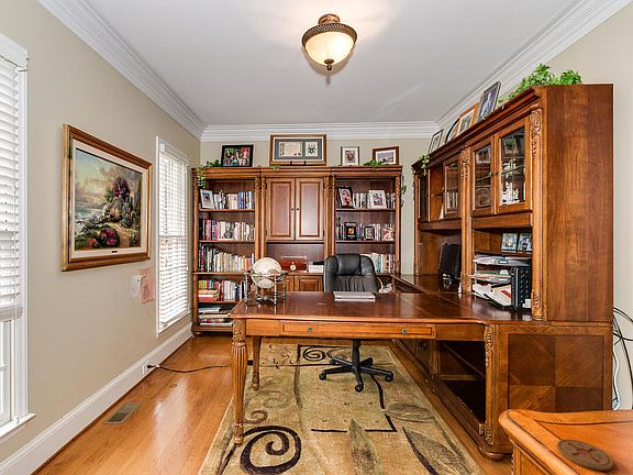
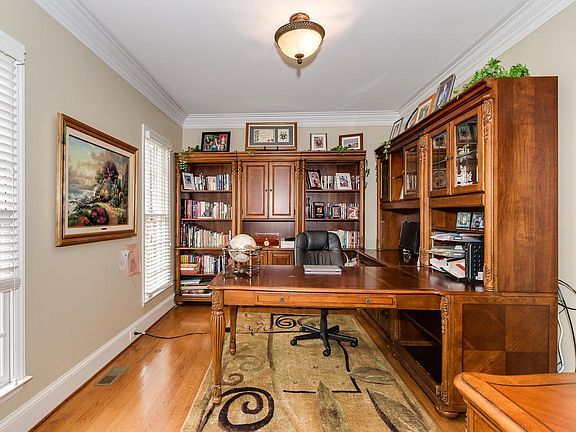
- coaster (584, 453)
